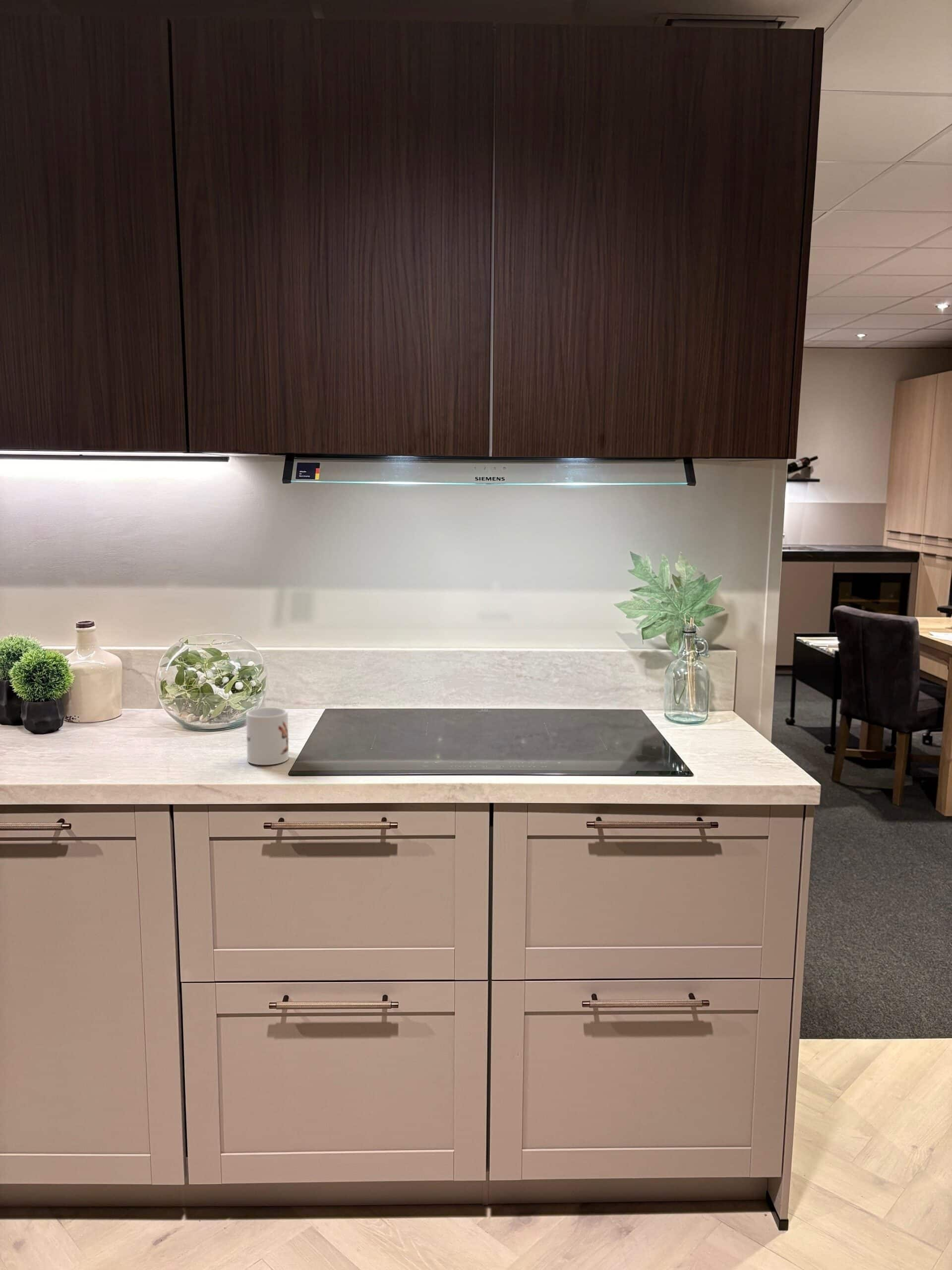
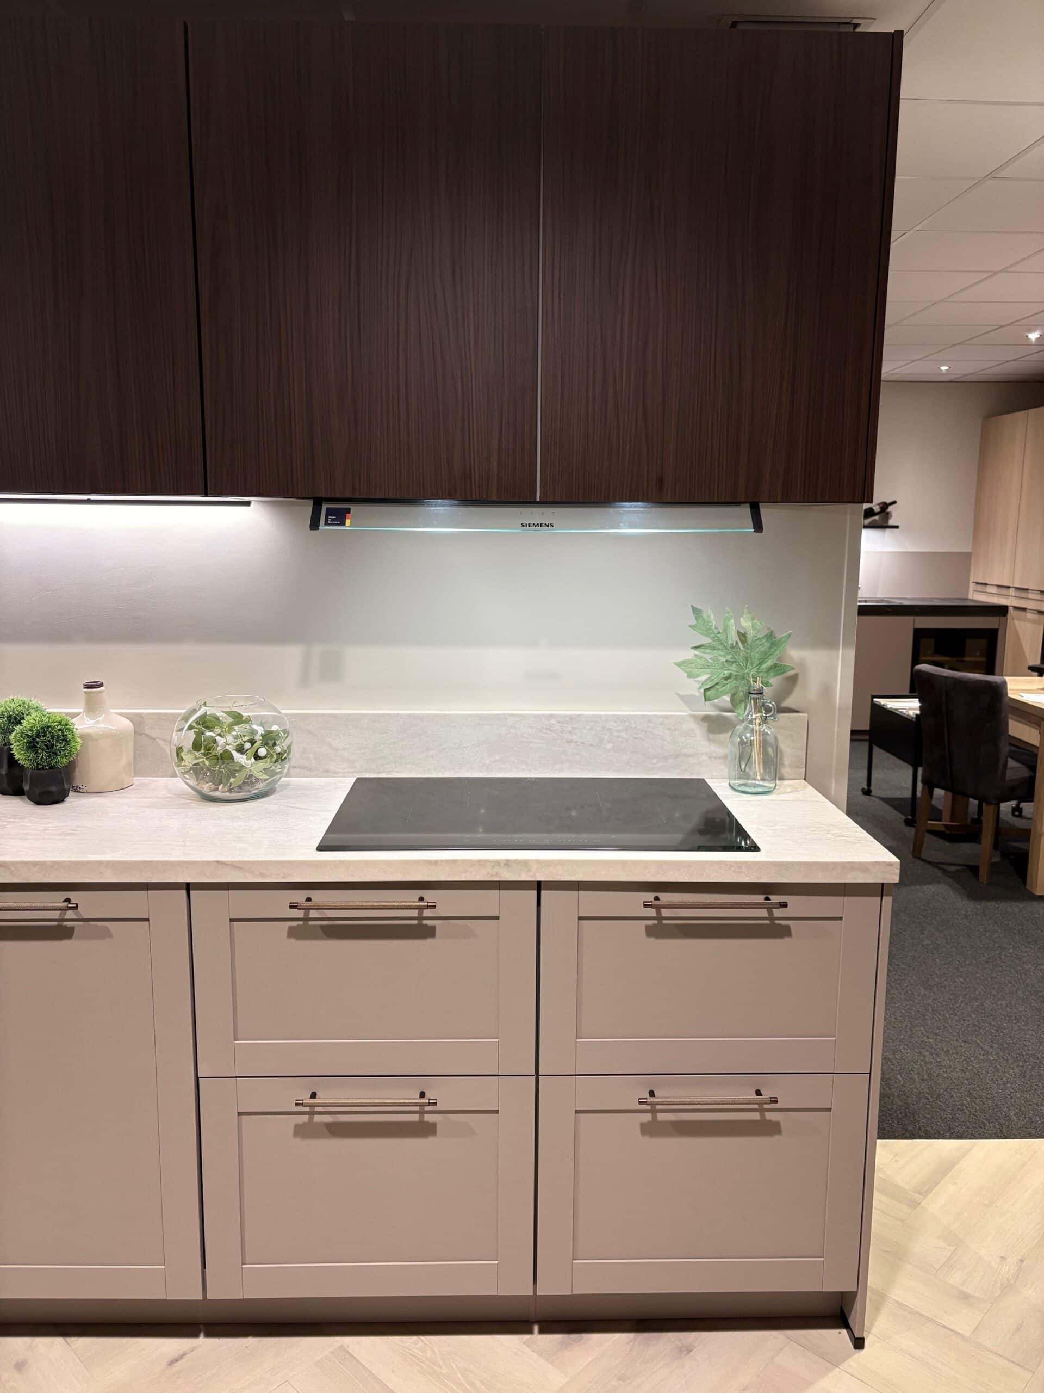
- mug (269, 733)
